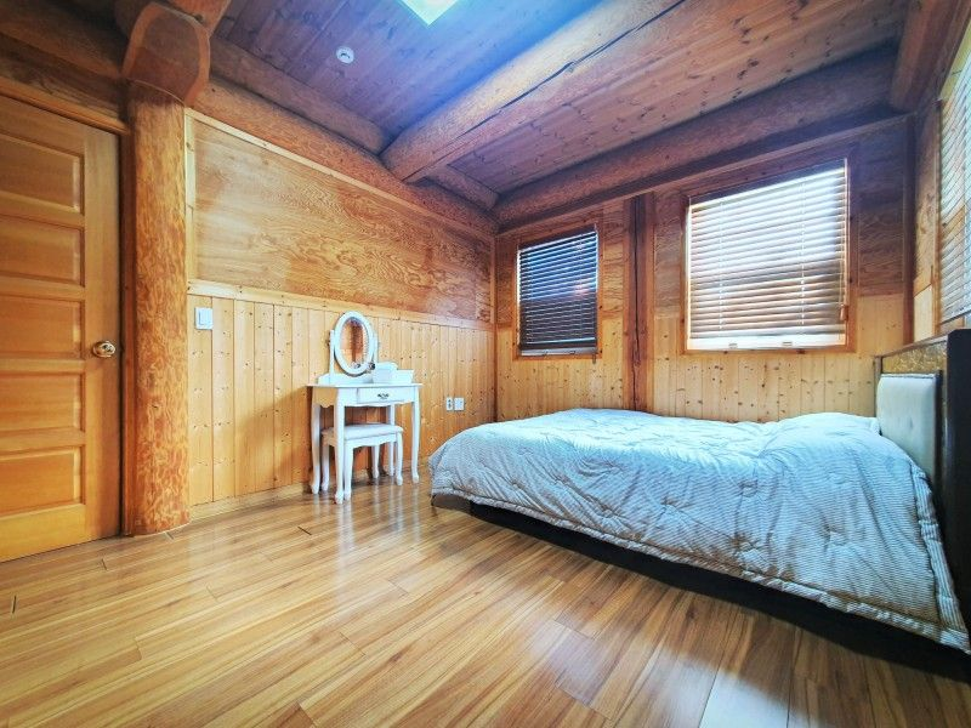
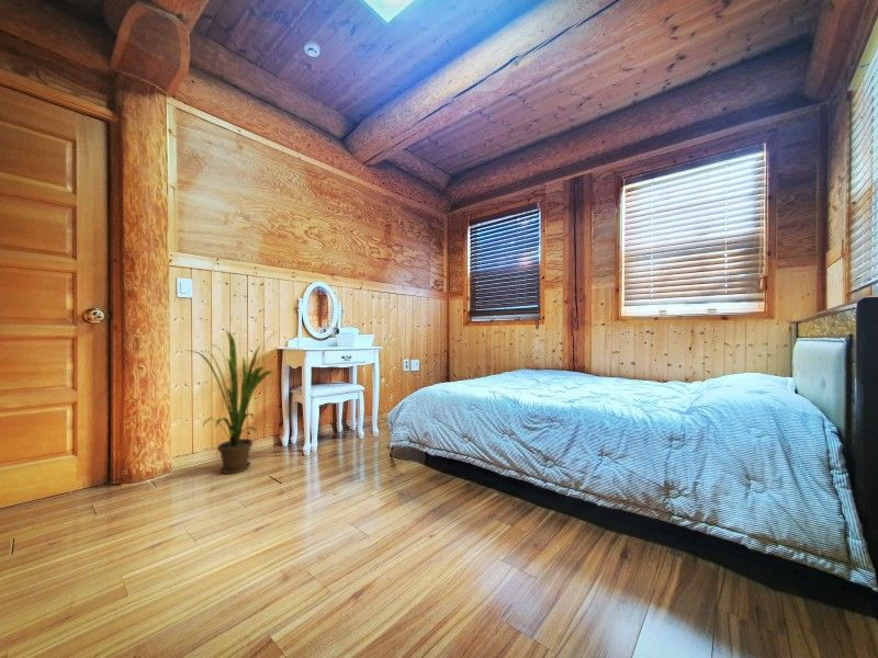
+ house plant (229, 398)
